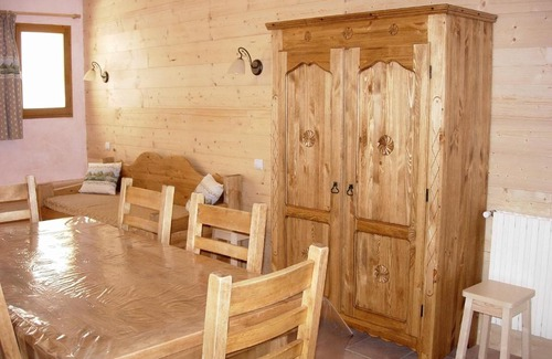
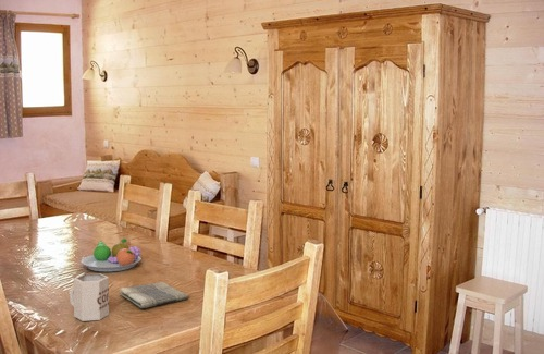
+ fruit bowl (111, 253)
+ mug (89, 296)
+ dish towel (152, 292)
